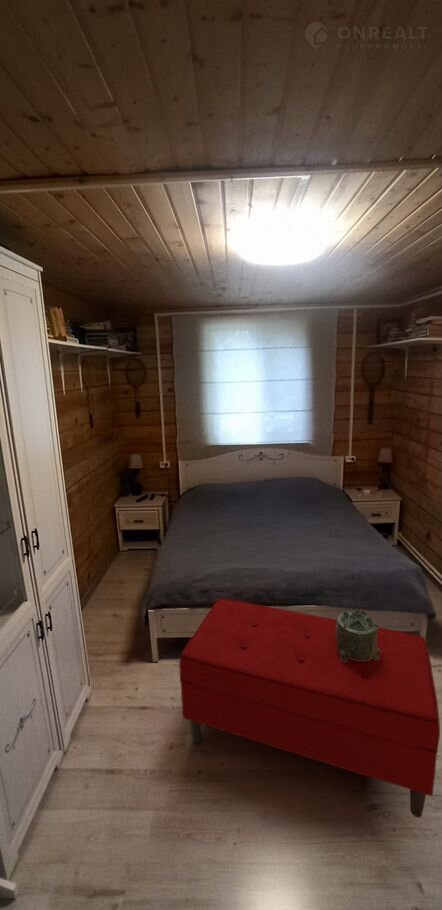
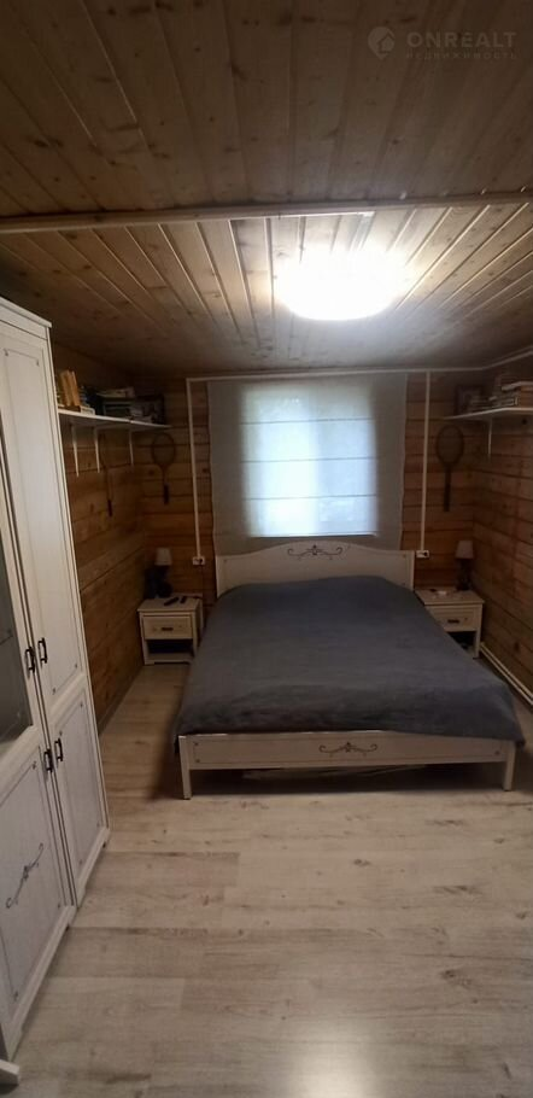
- decorative box (358, 632)
- bench (304, 691)
